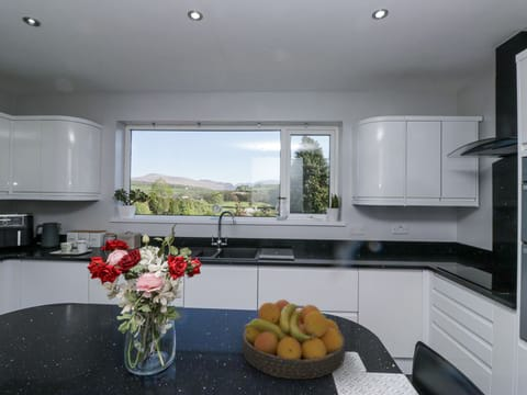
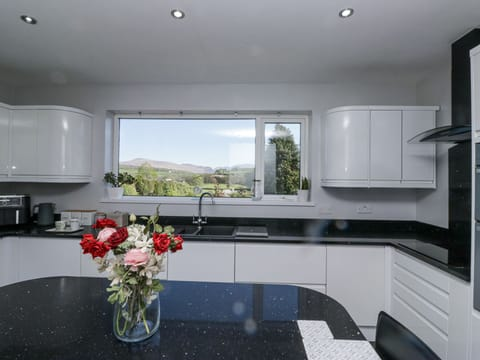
- fruit bowl (292, 326)
